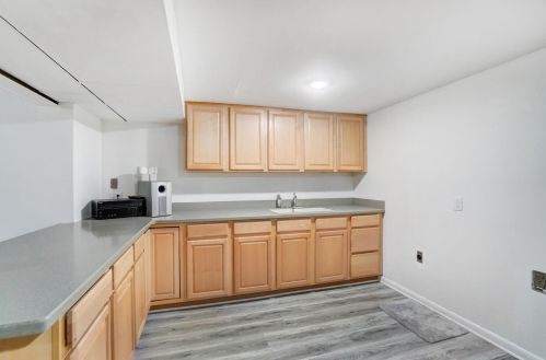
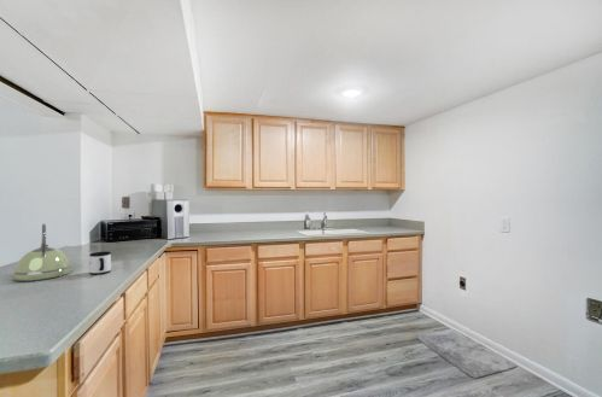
+ mug (100, 263)
+ kettle (43, 249)
